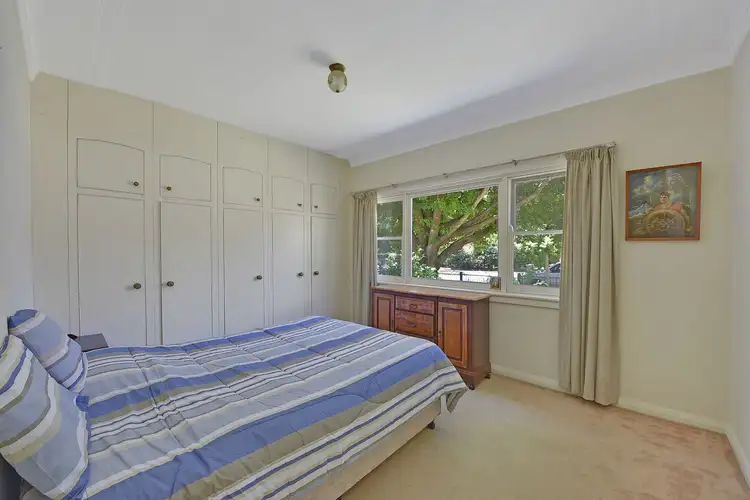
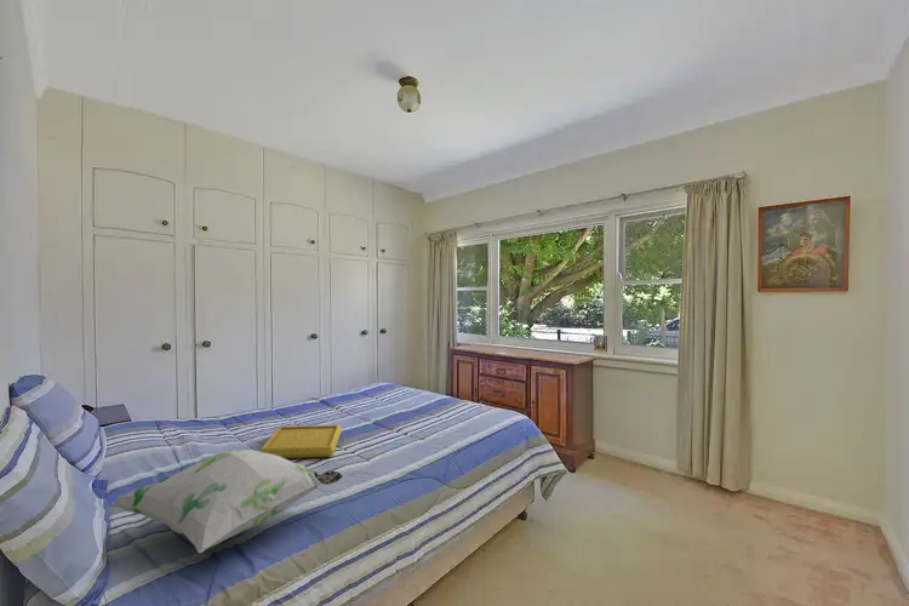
+ decorative pillow (236, 488)
+ serving tray (303, 440)
